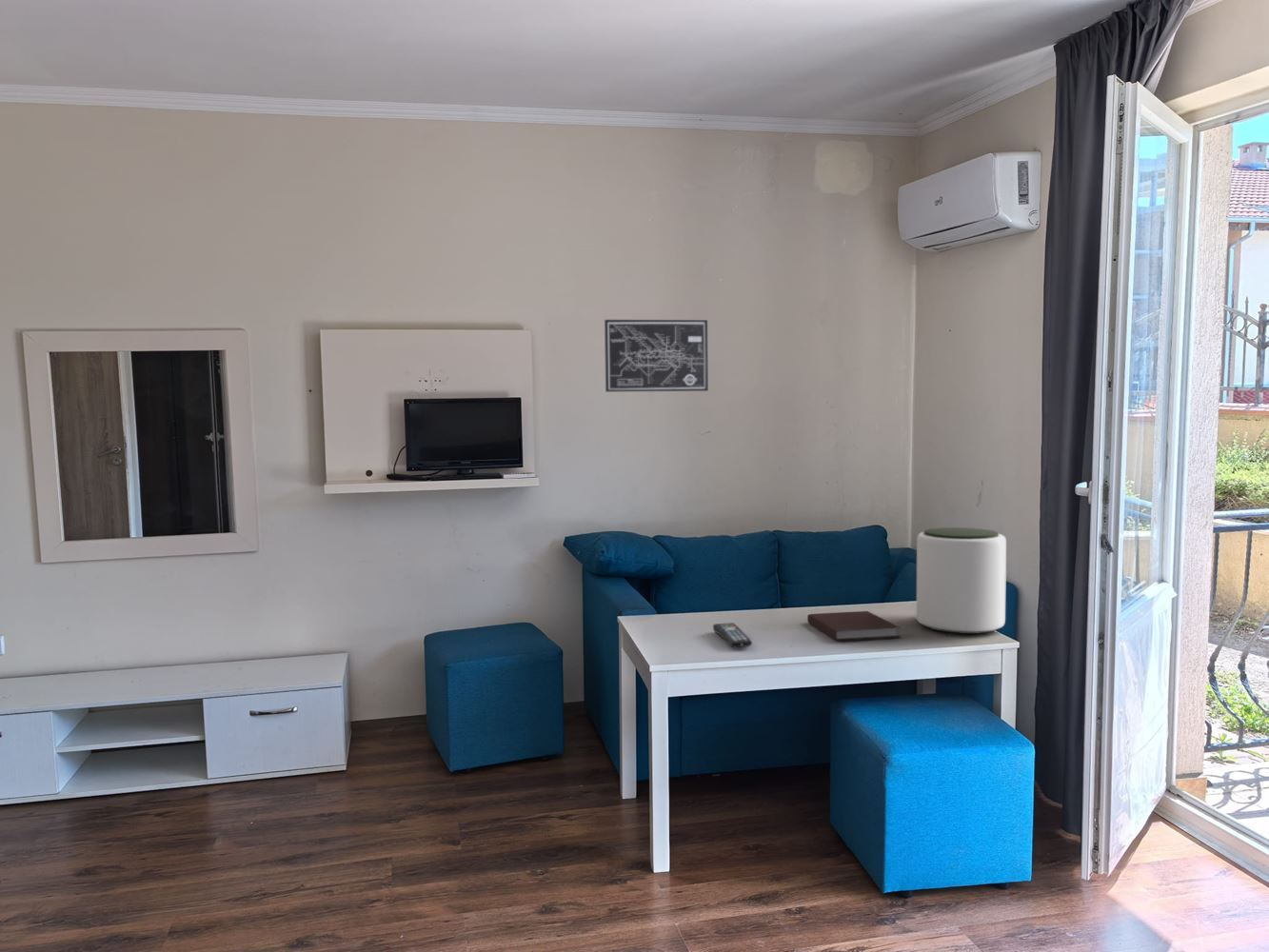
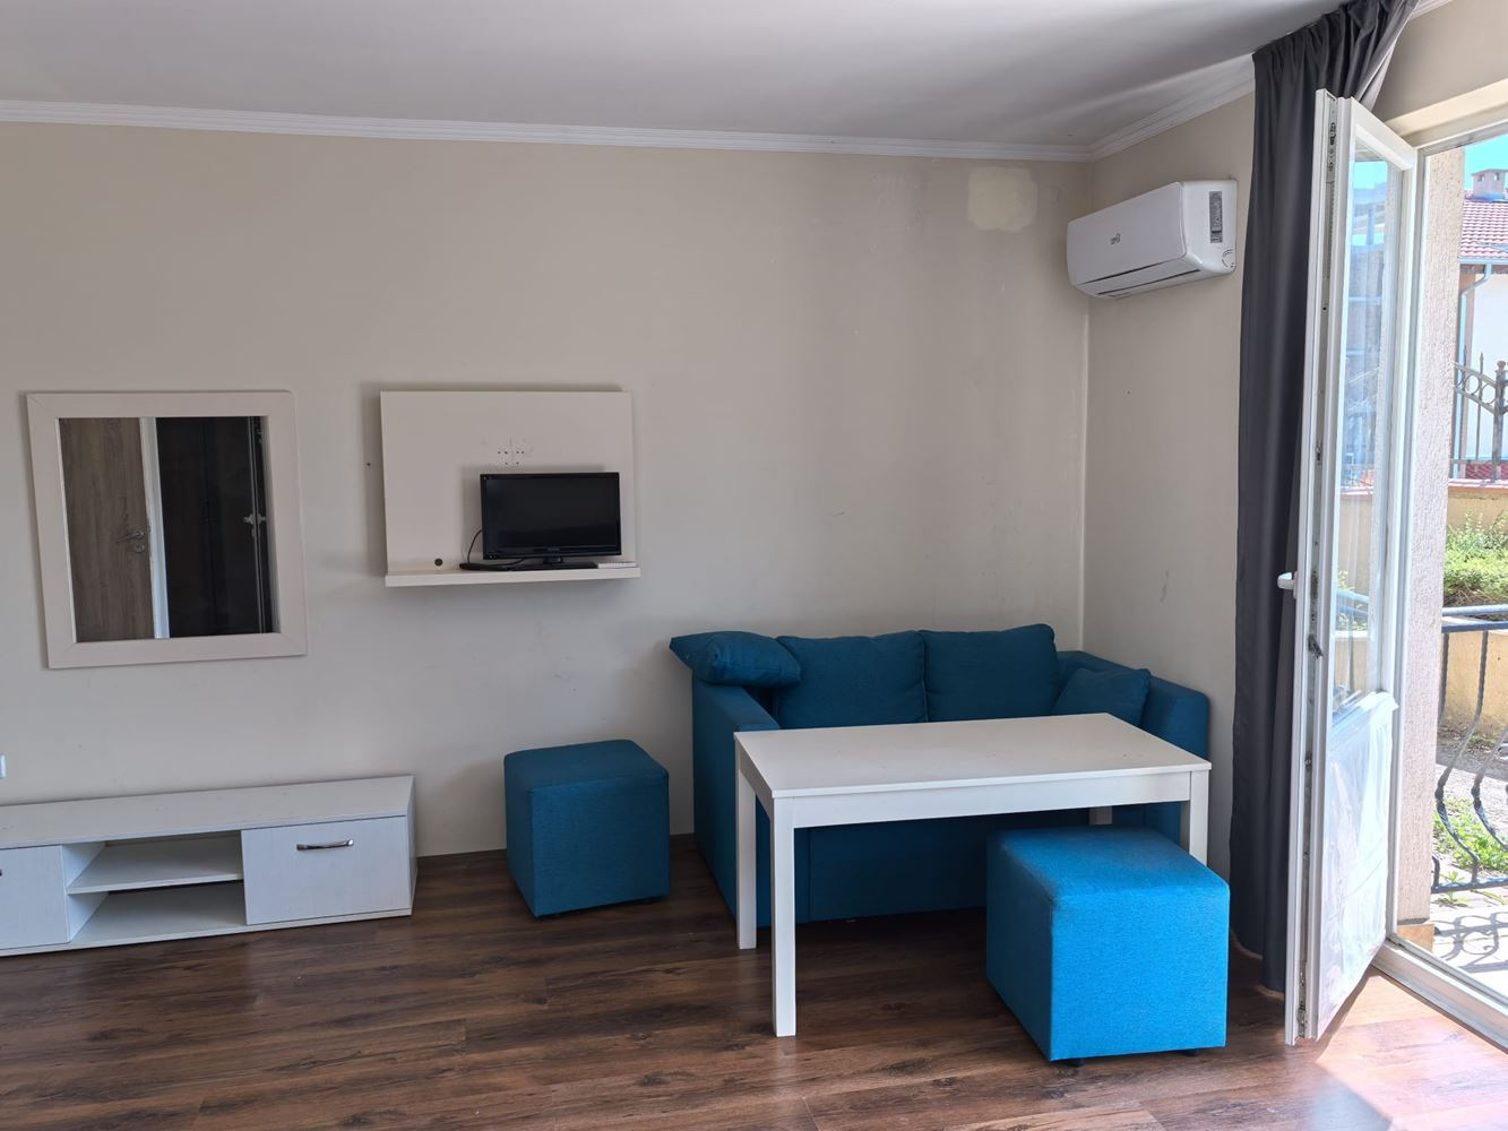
- remote control (731, 634)
- wall art (656, 355)
- notebook (852, 625)
- plant pot (961, 579)
